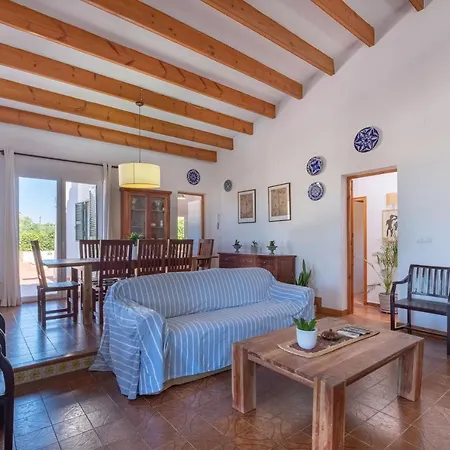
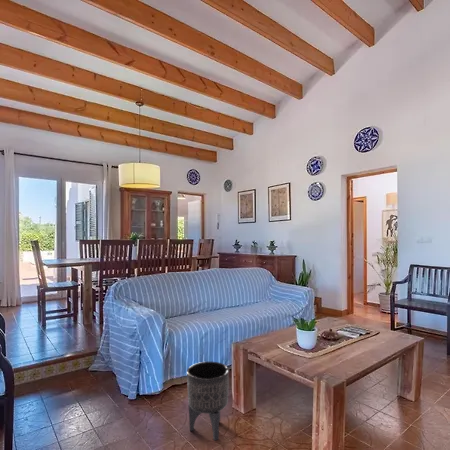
+ planter (208, 399)
